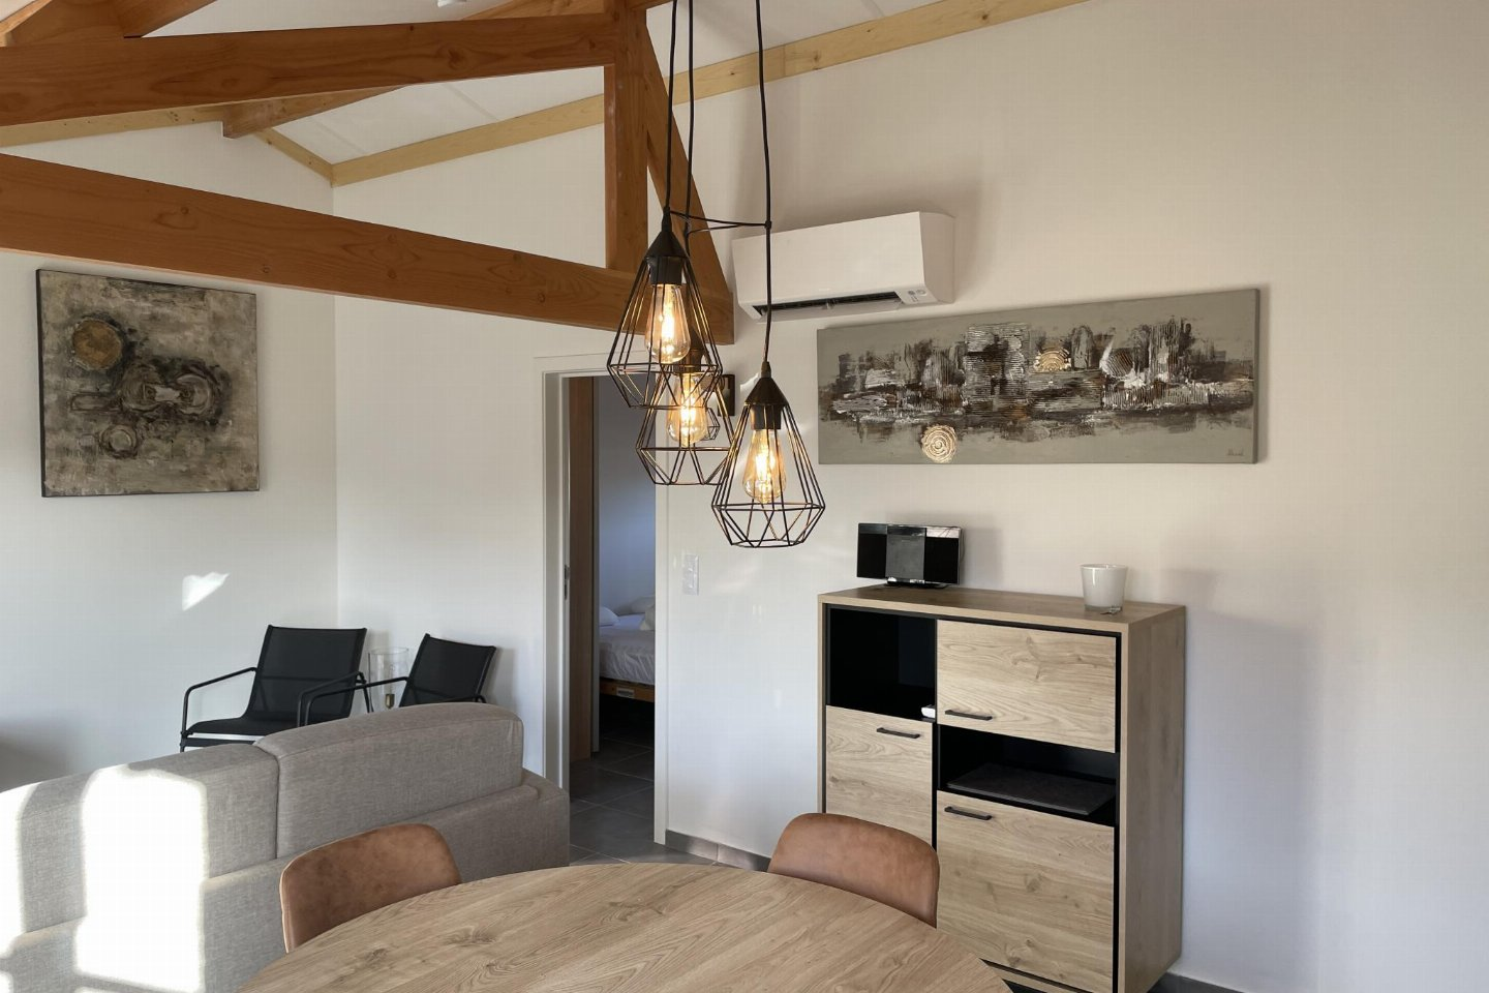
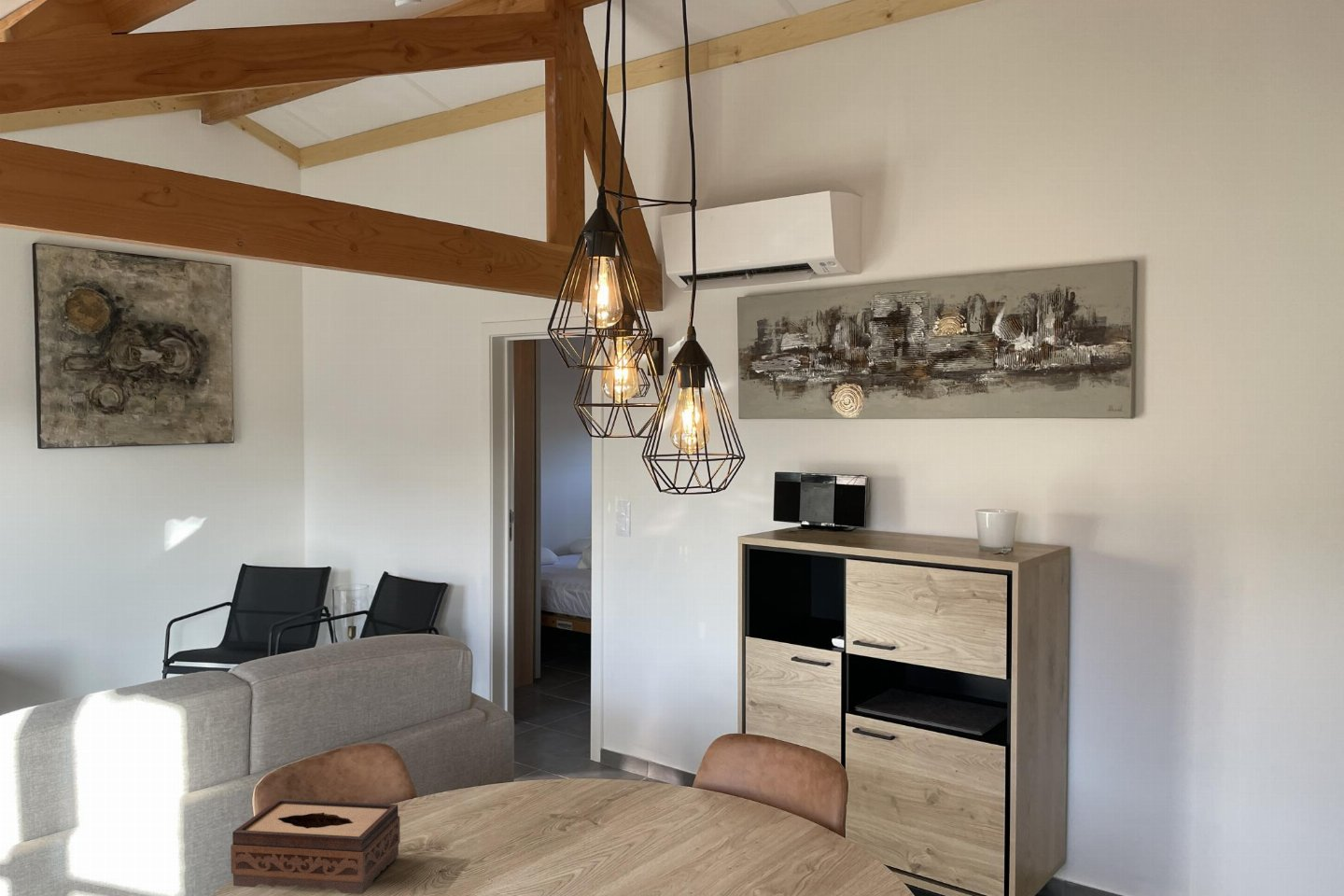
+ tissue box (318, 844)
